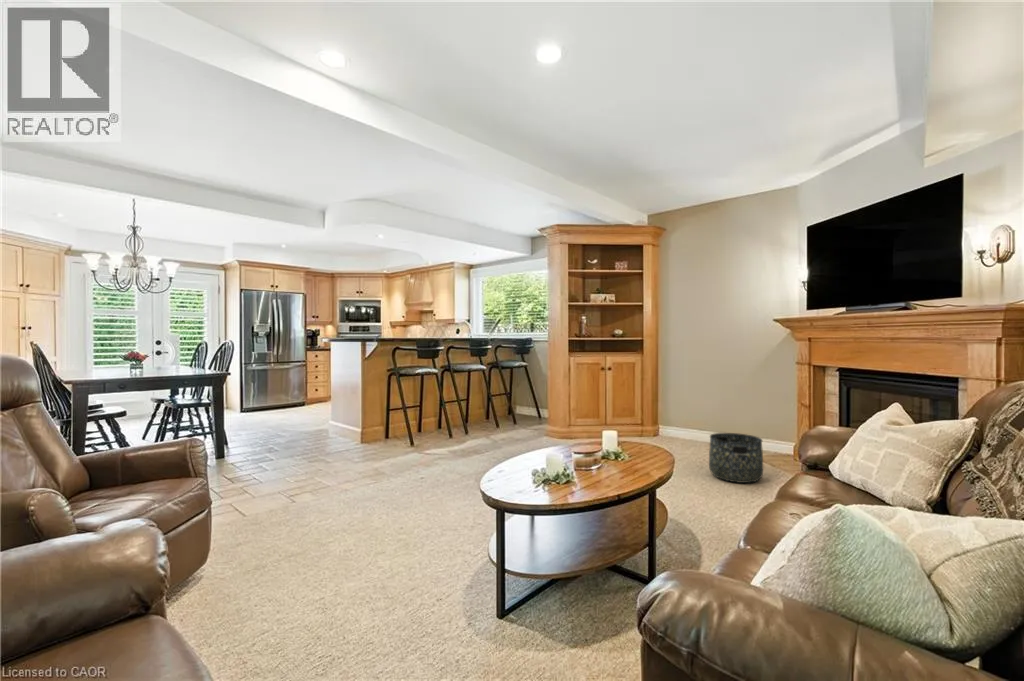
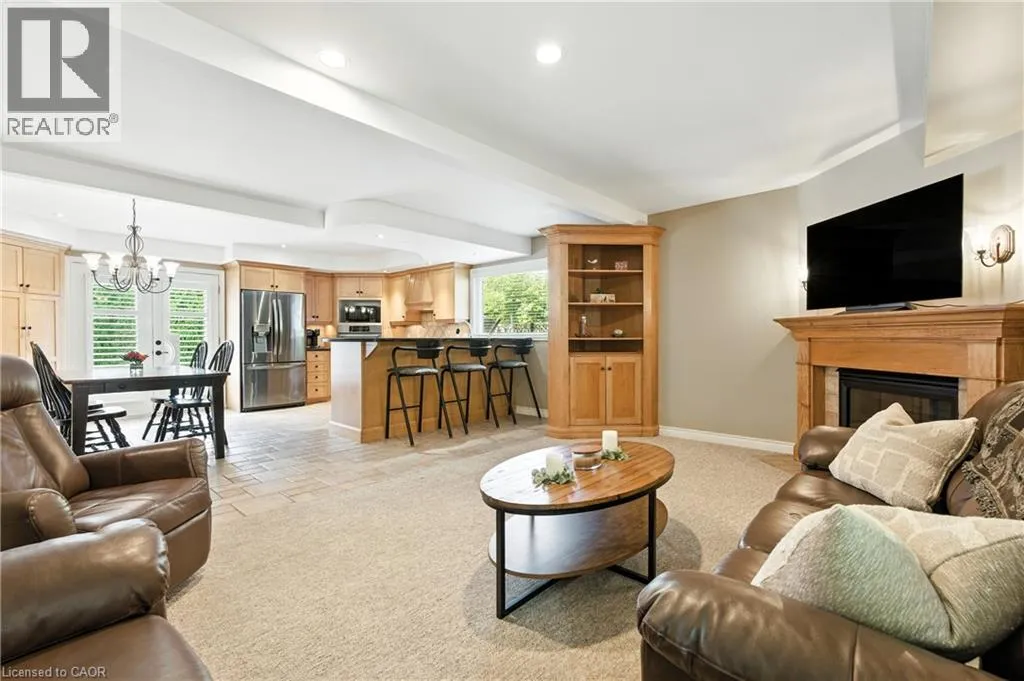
- basket (735, 457)
